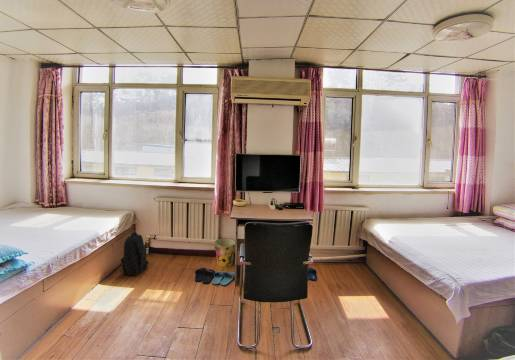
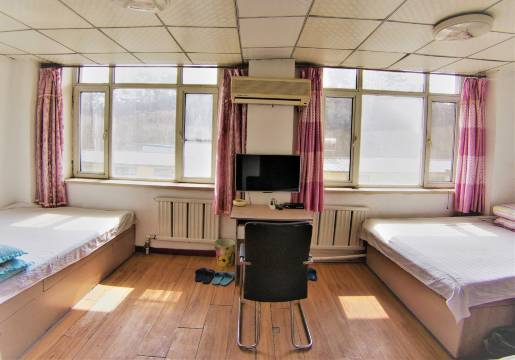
- backpack (134, 251)
